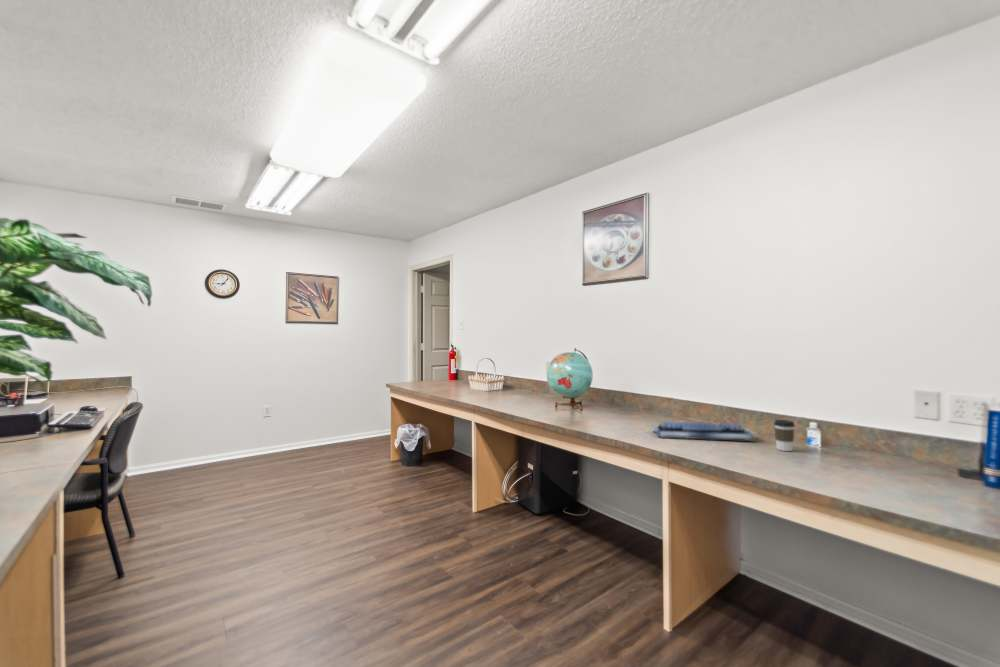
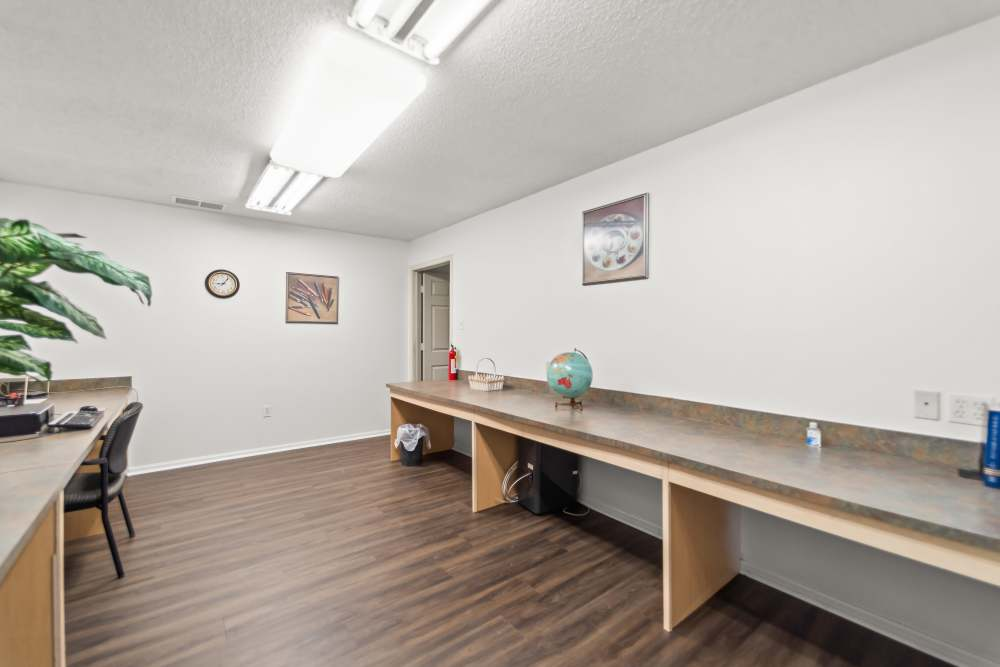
- computer keyboard (701, 430)
- coffee cup (784, 435)
